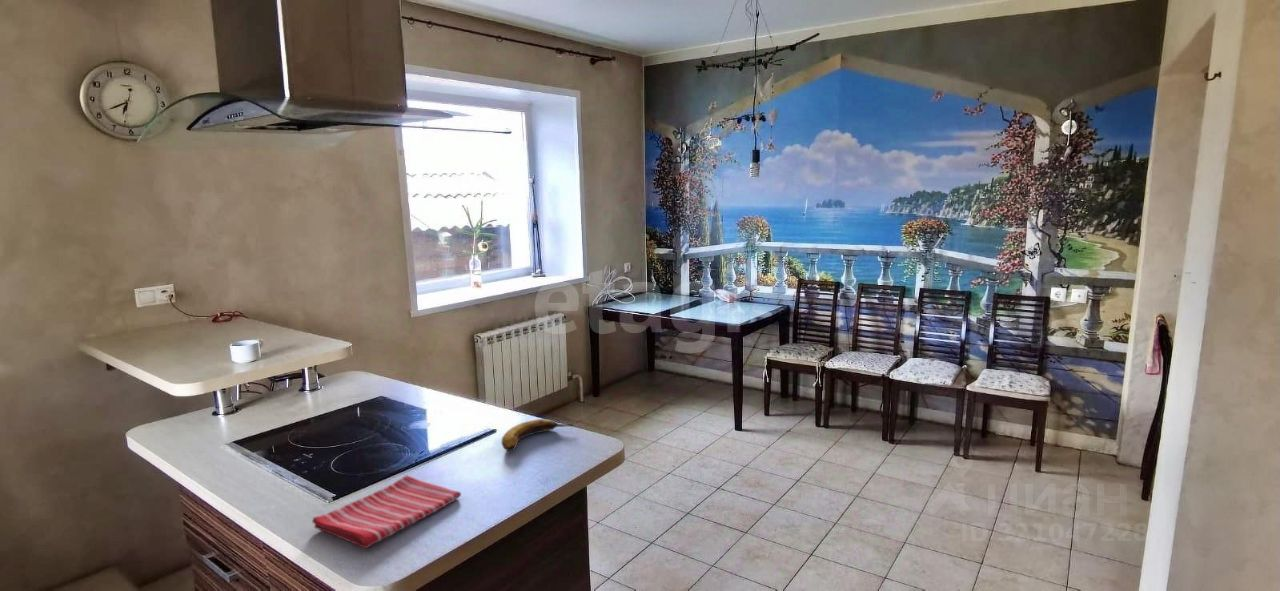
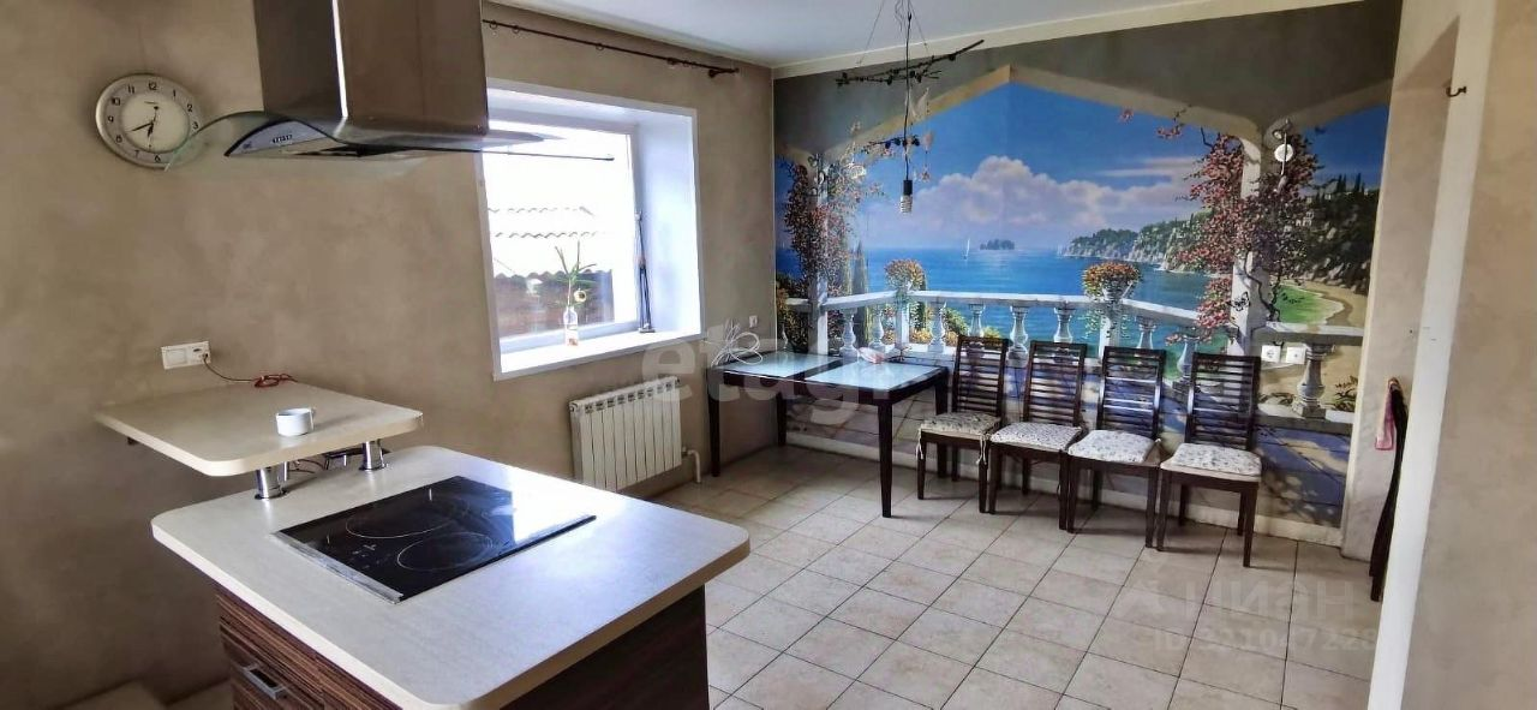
- banana (531, 433)
- dish towel (388, 508)
